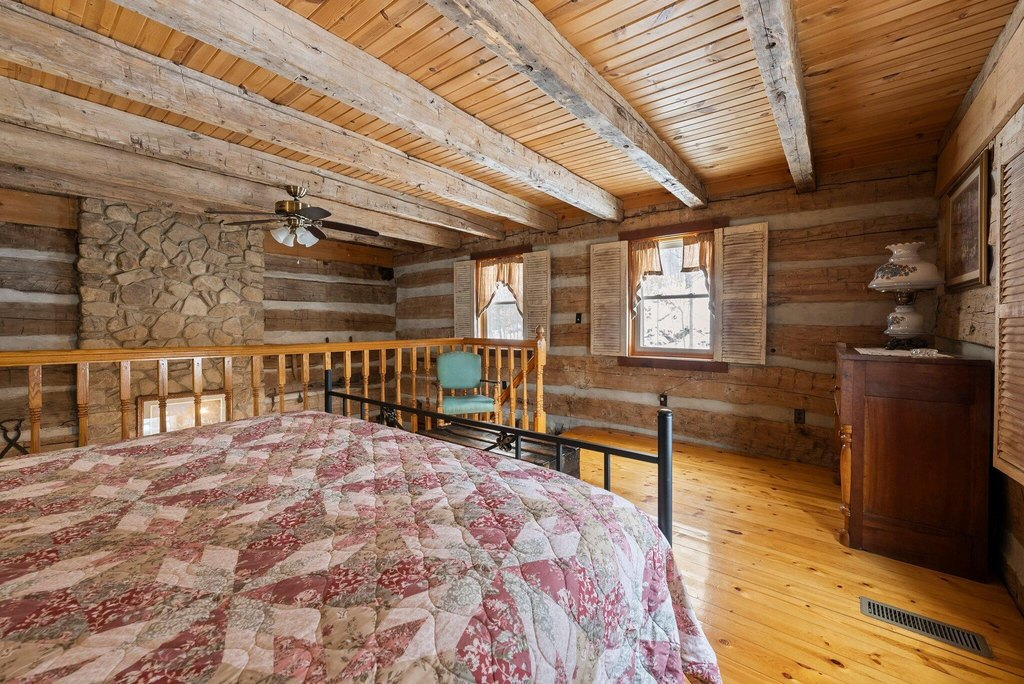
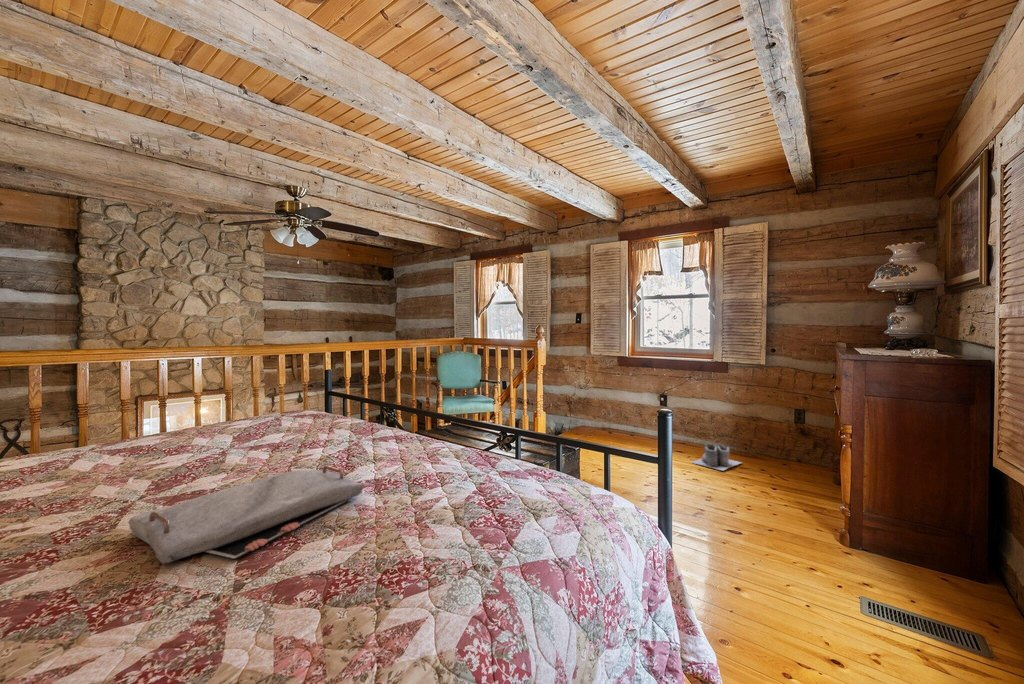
+ boots (716, 452)
+ serving tray (263, 504)
